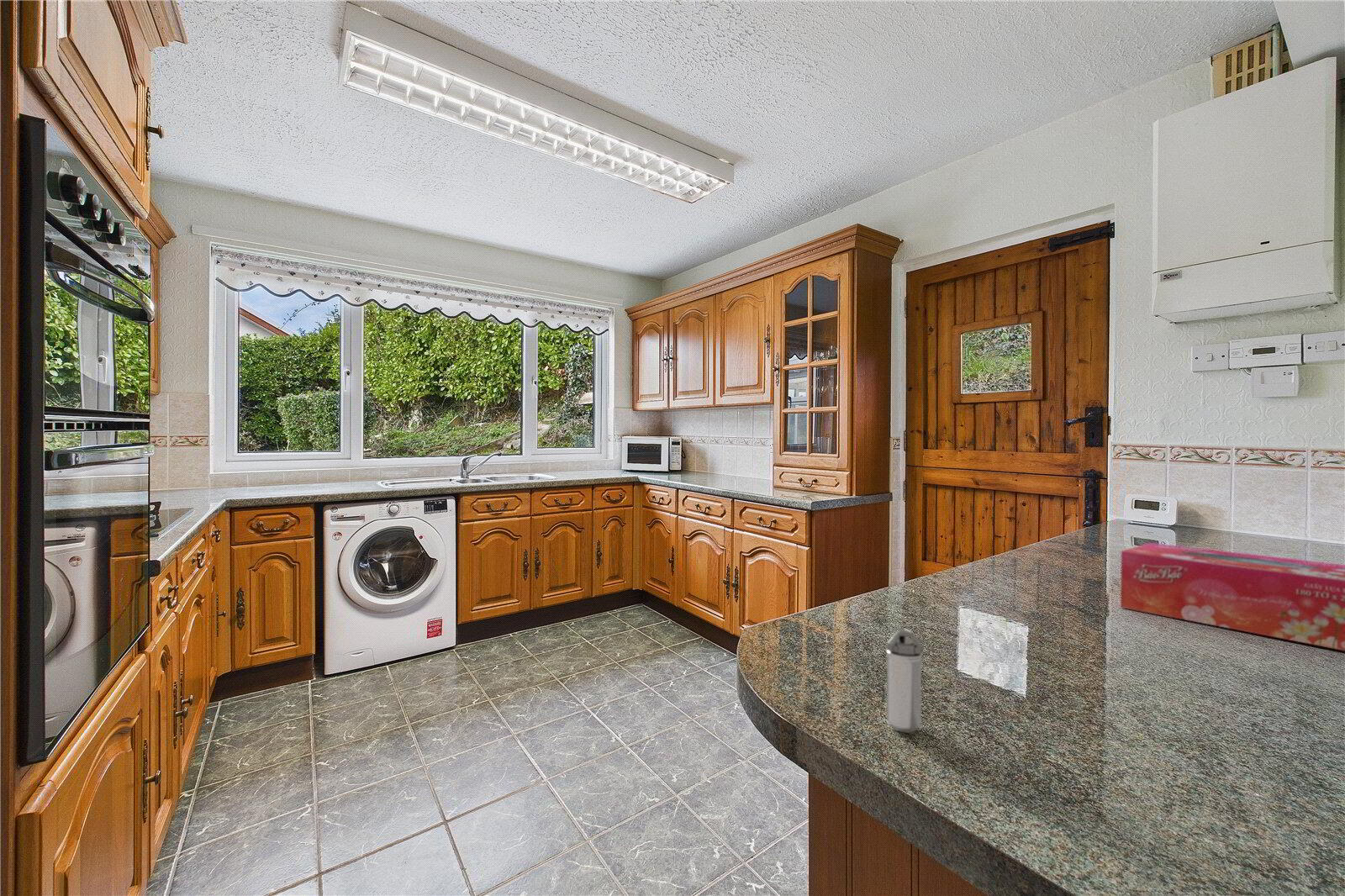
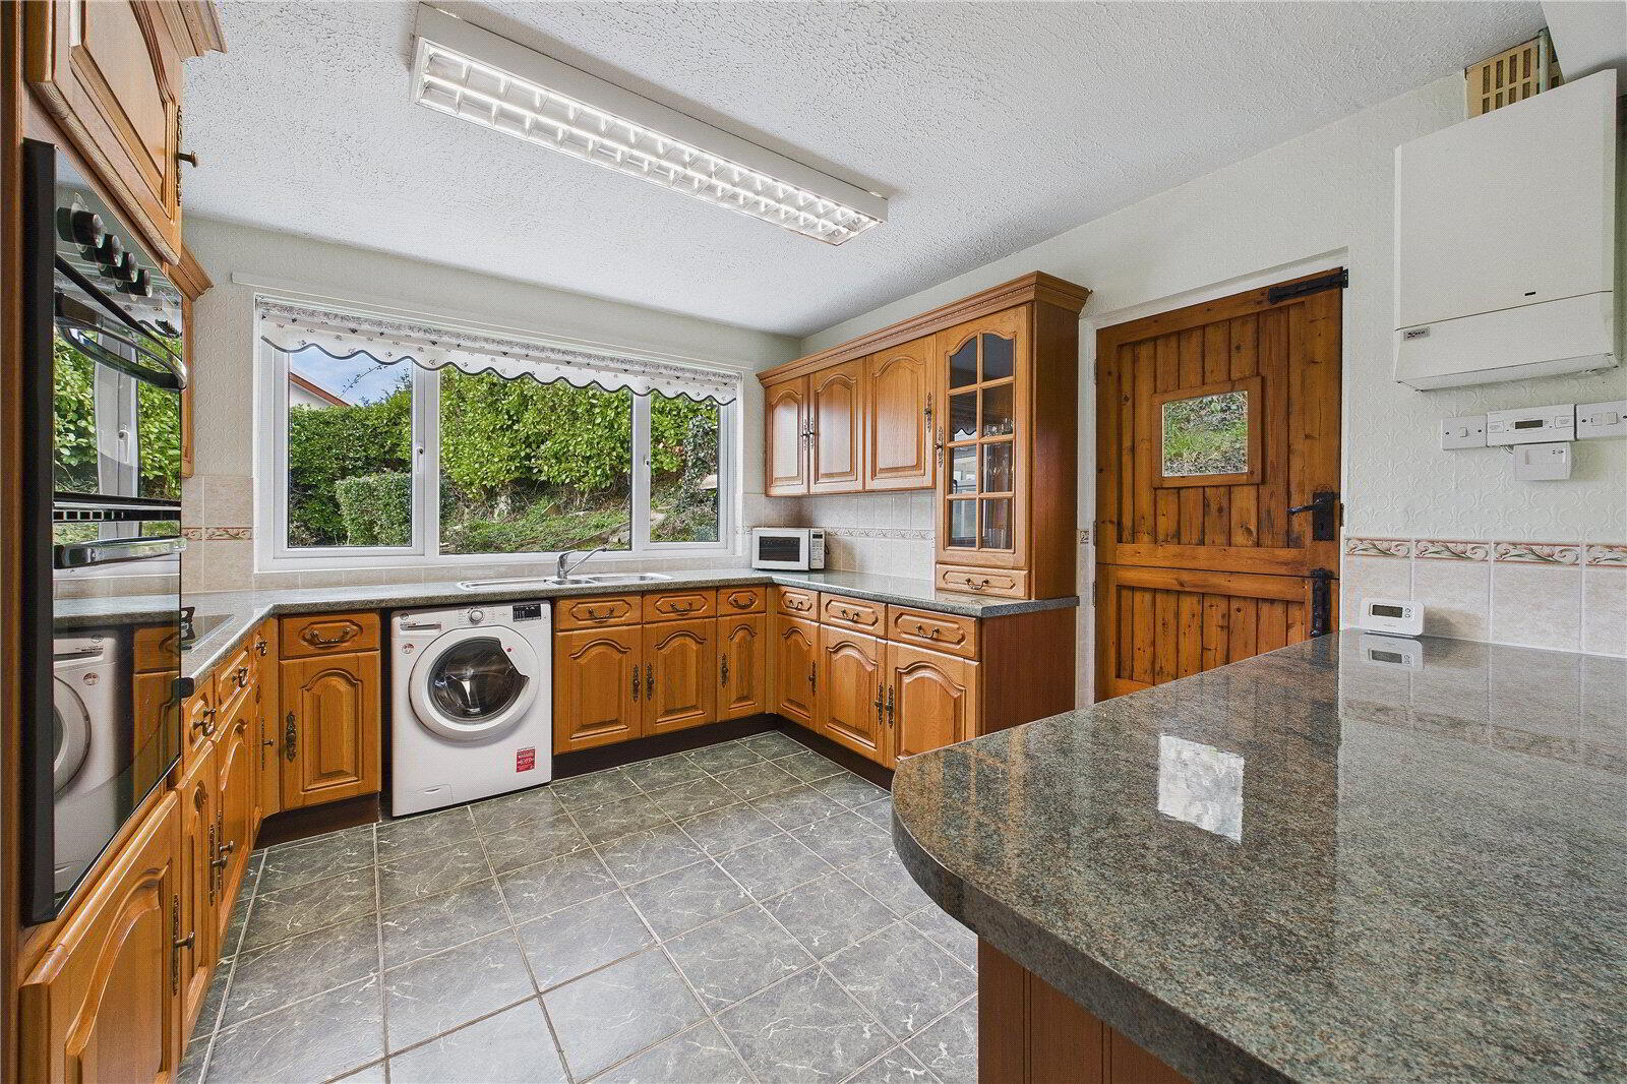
- tissue box (1246, 590)
- shaker (903, 678)
